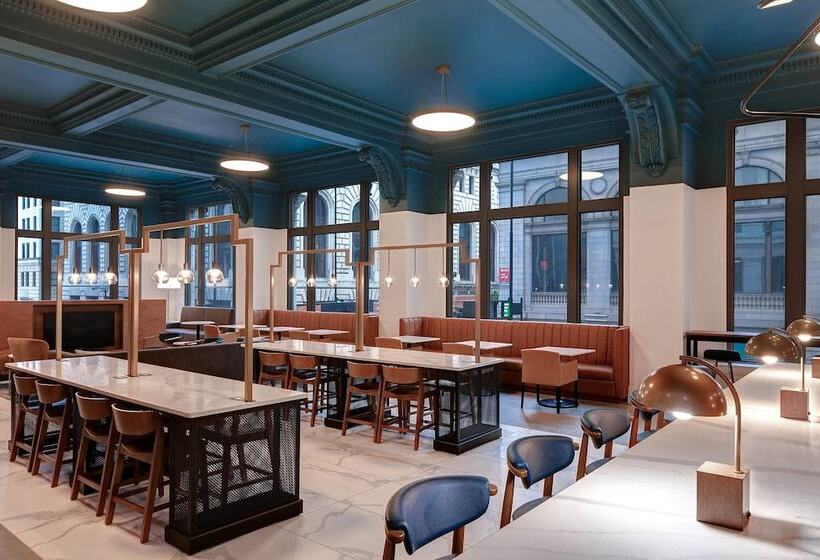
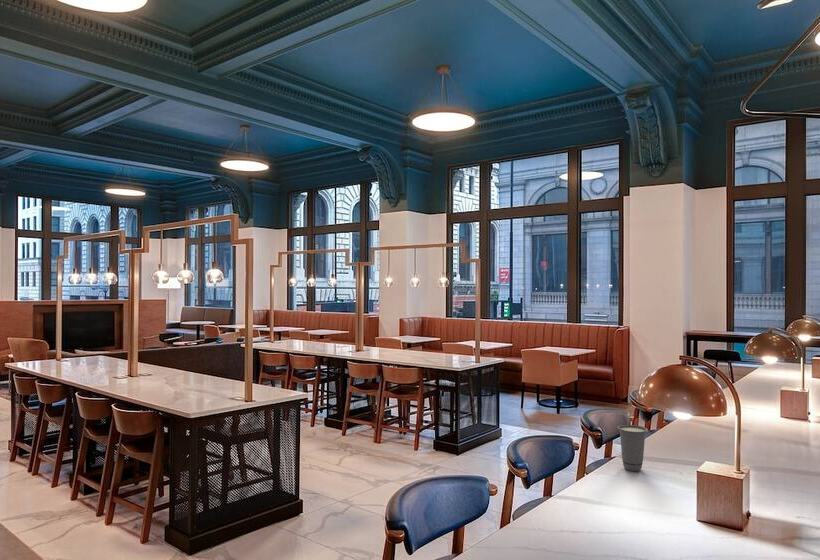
+ cup (632, 448)
